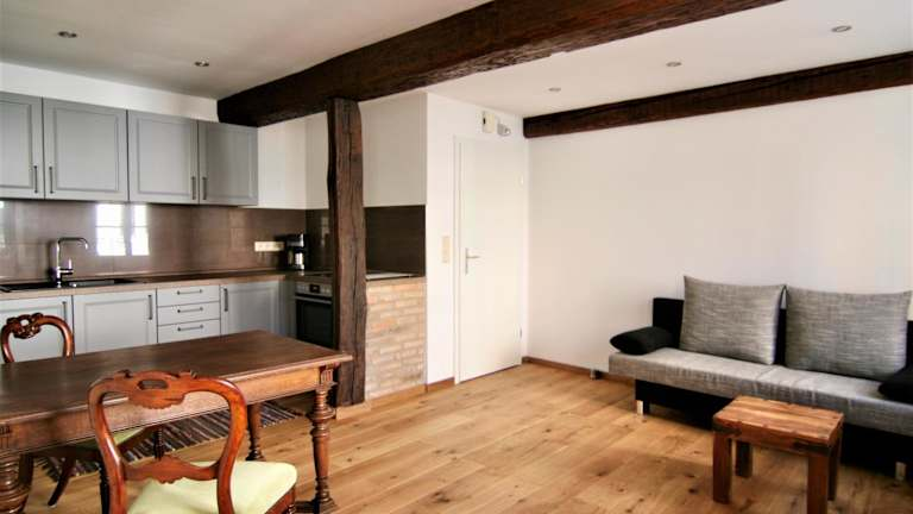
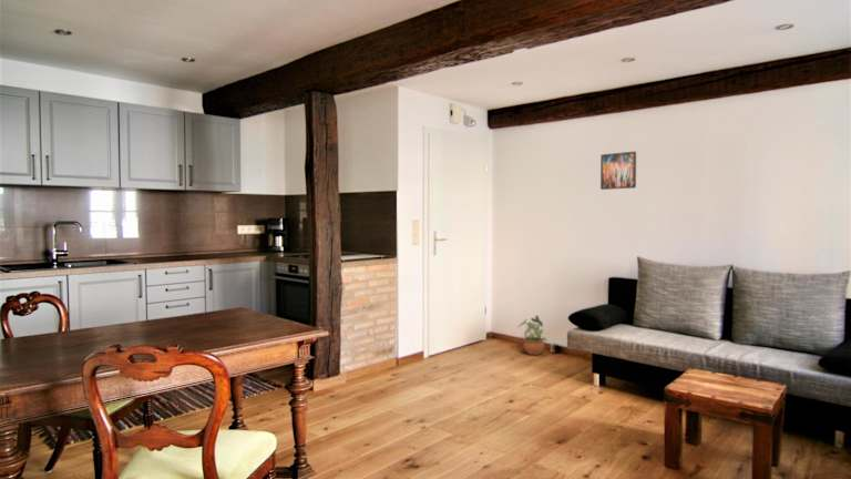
+ potted plant (533, 334)
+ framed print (617, 171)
